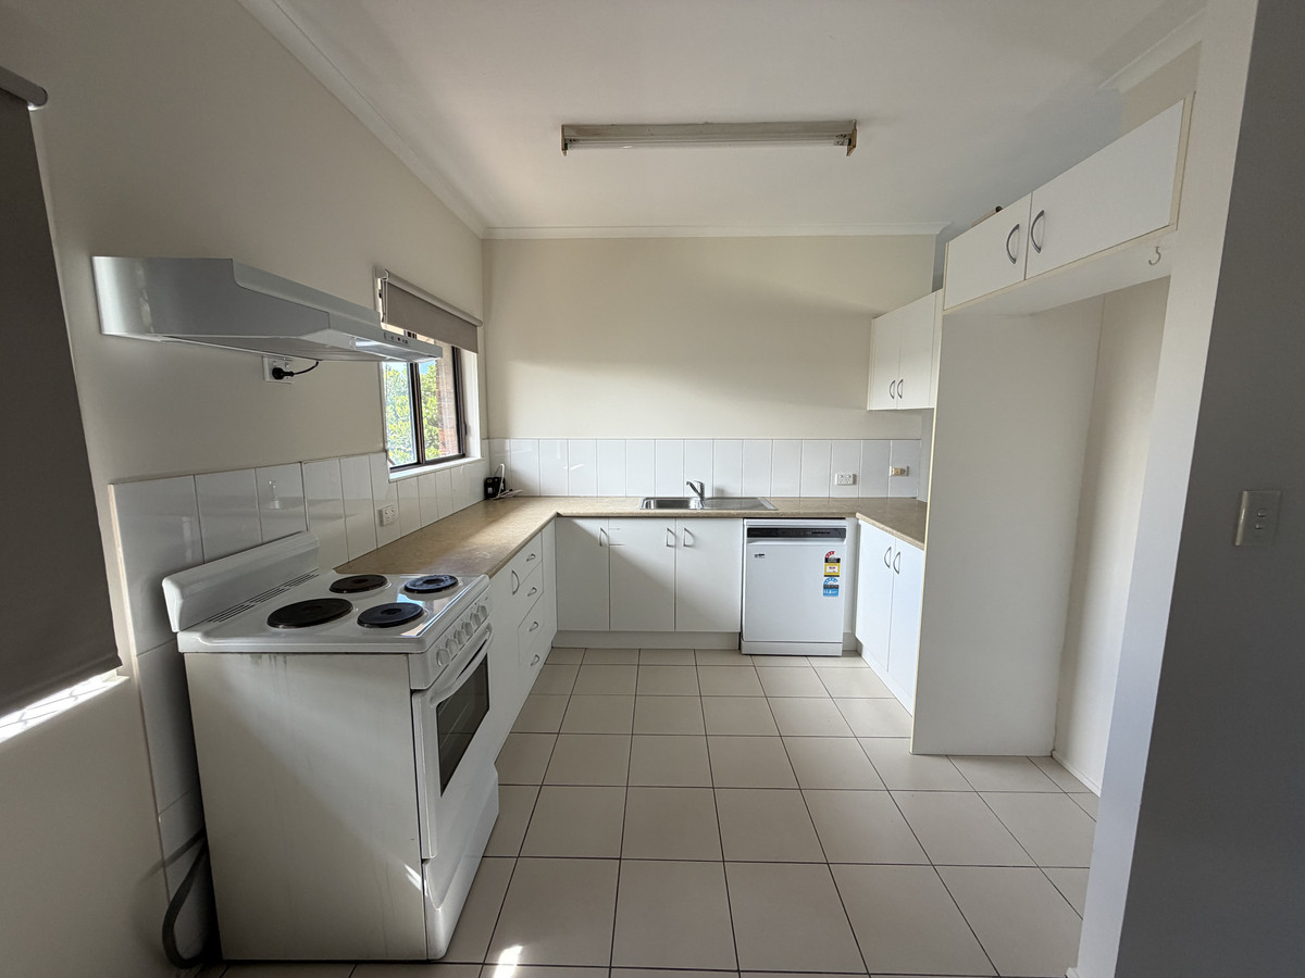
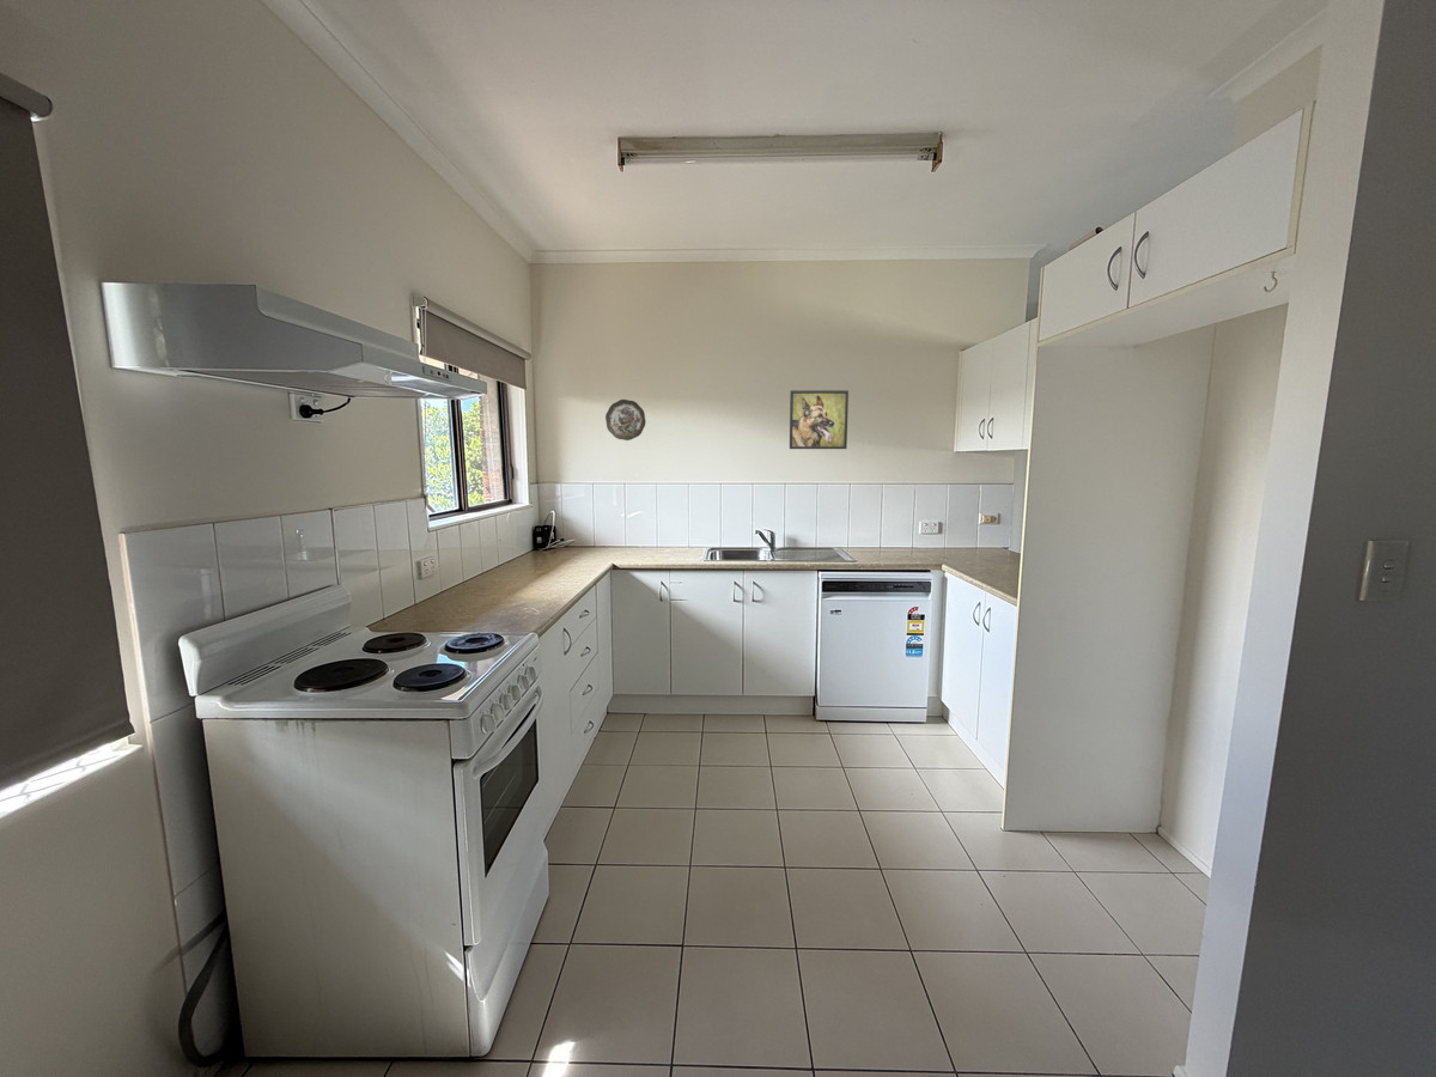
+ decorative plate (626, 420)
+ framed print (819, 419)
